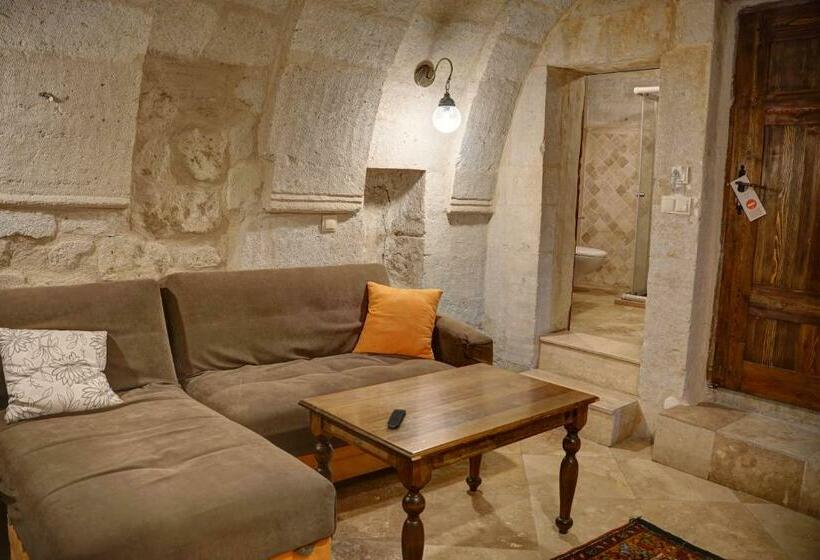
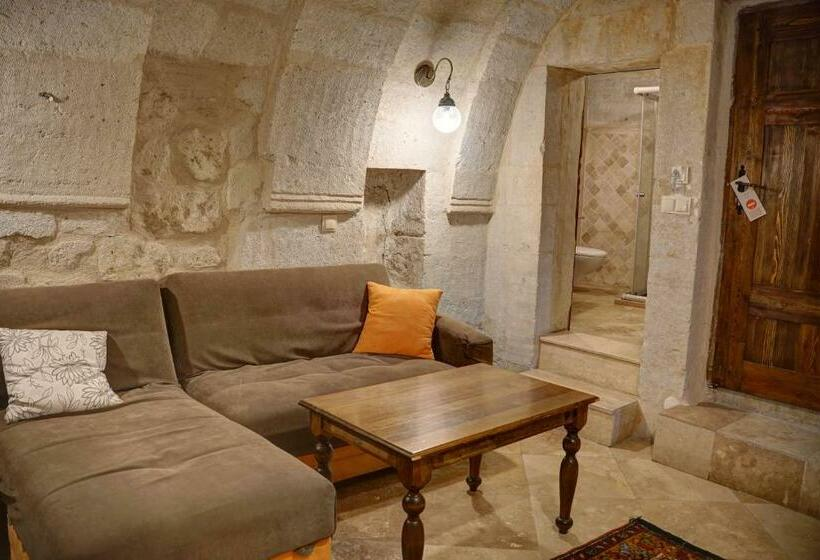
- remote control (396, 417)
